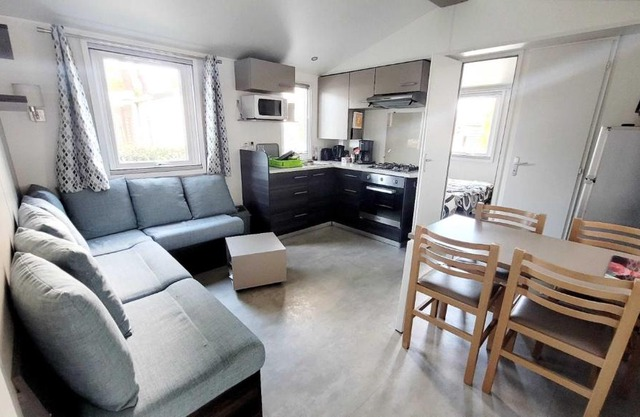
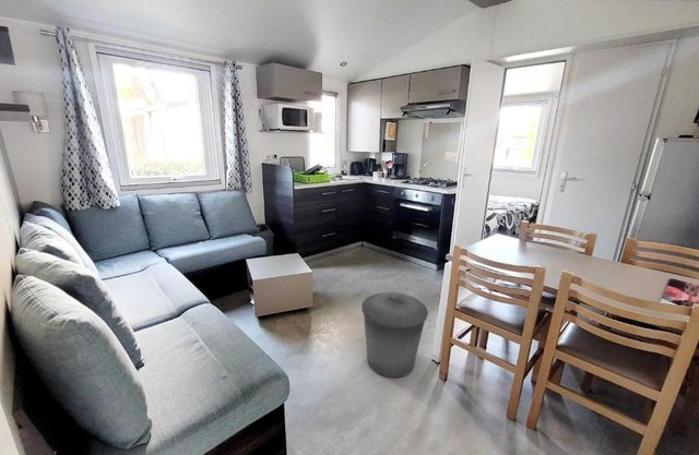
+ trash can (392, 330)
